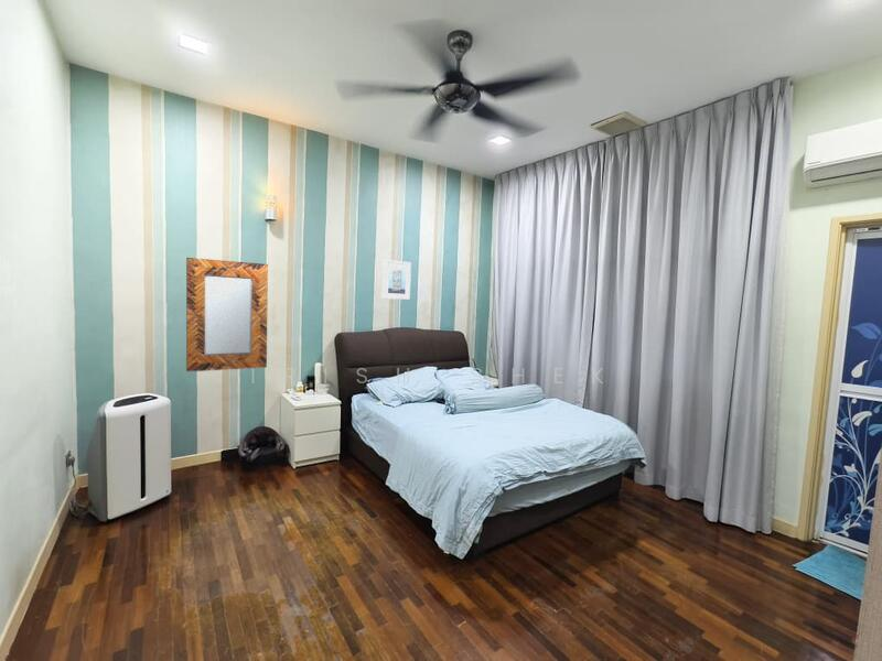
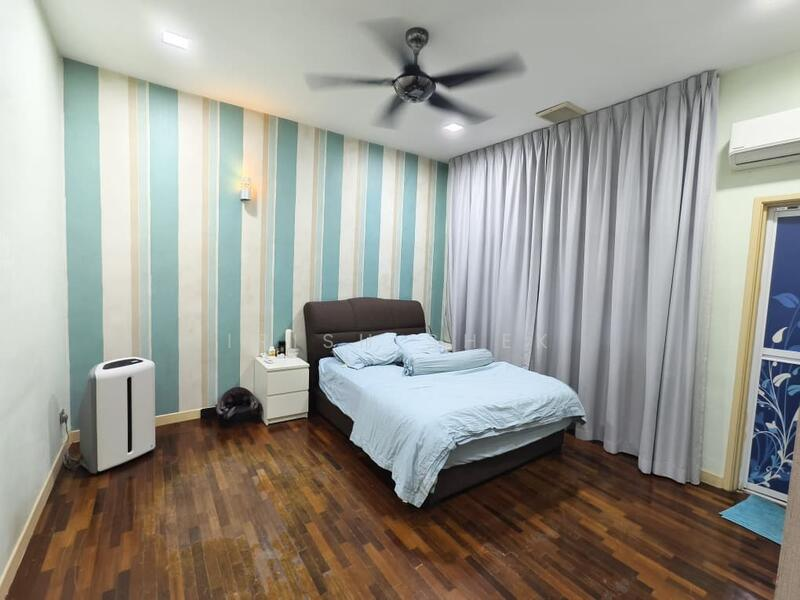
- home mirror (228, 315)
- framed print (396, 280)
